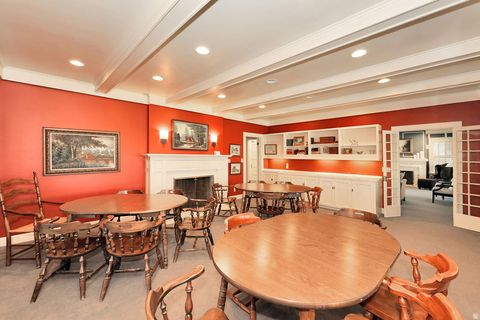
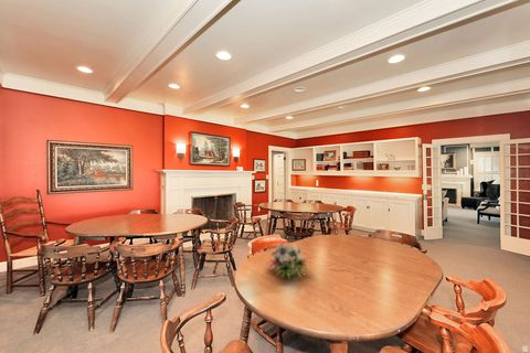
+ flower arrangement (286, 256)
